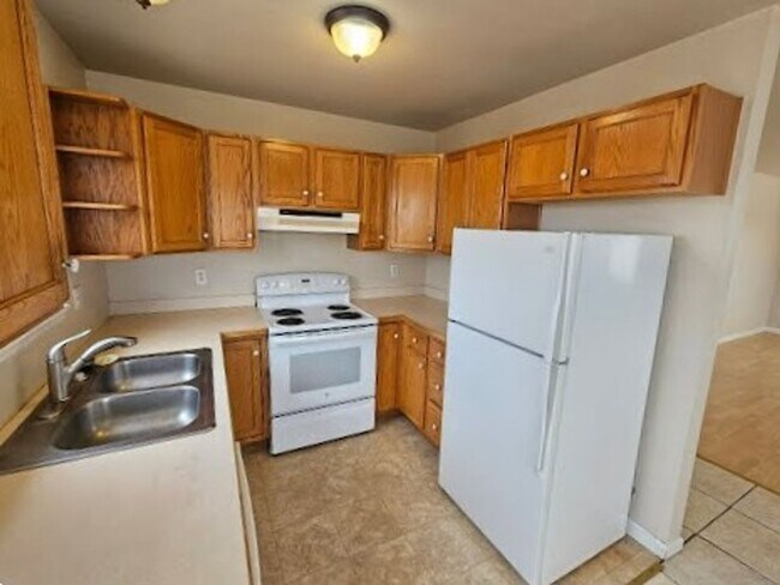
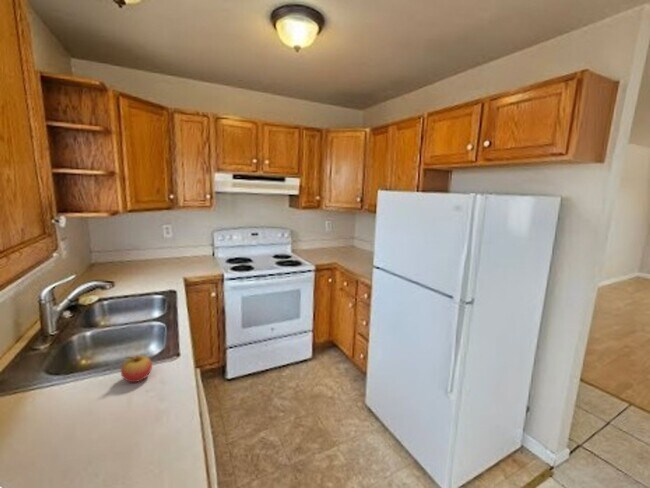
+ fruit (136, 366)
